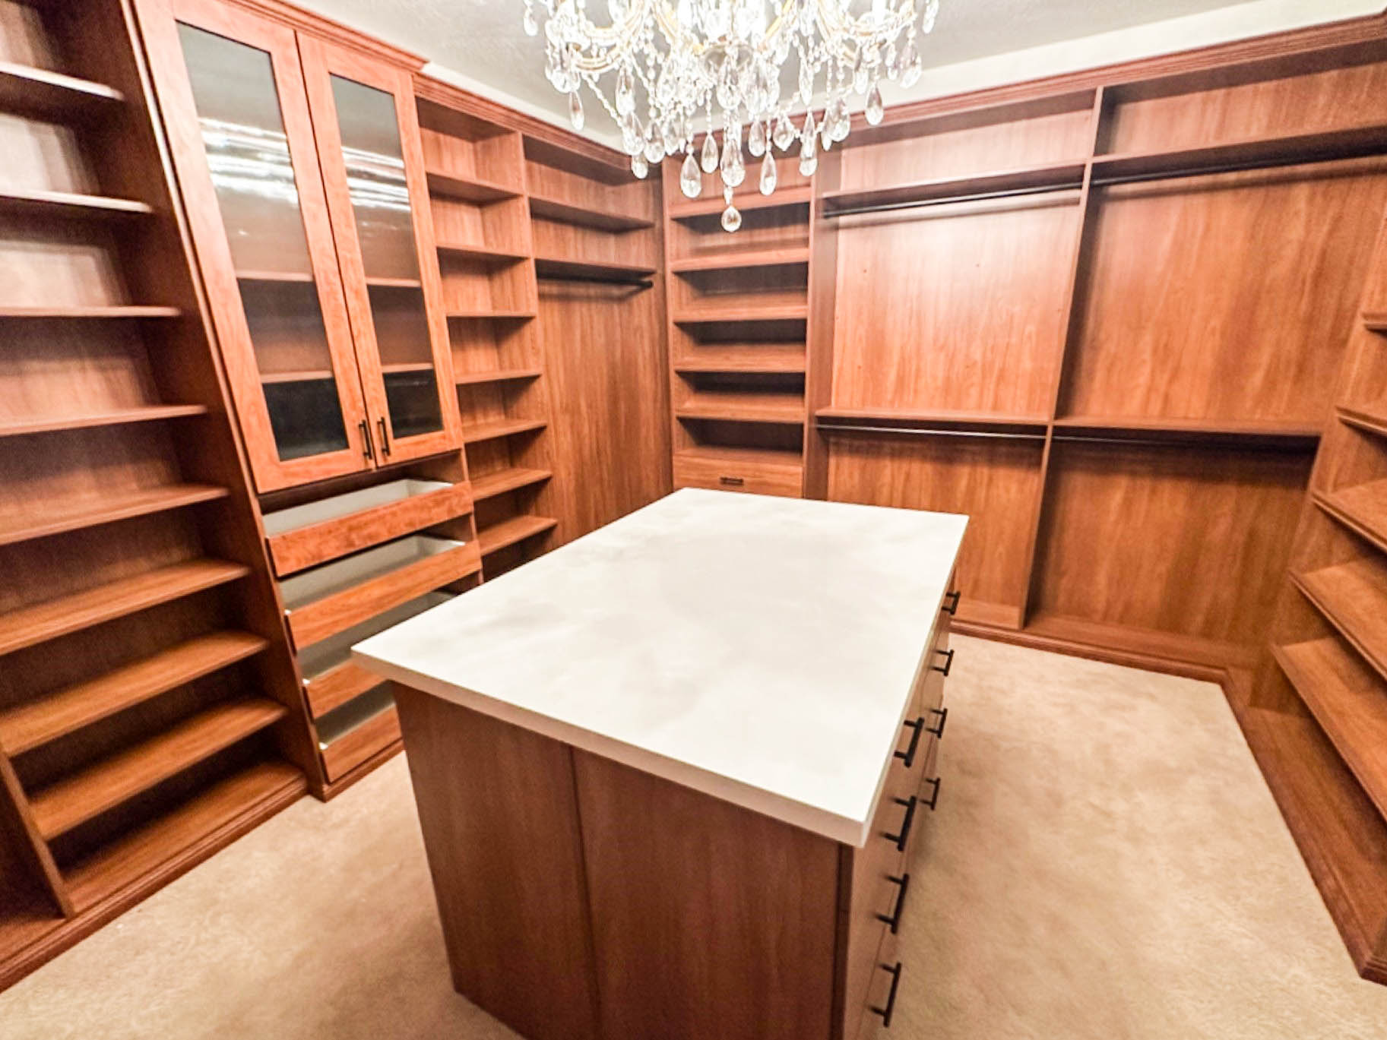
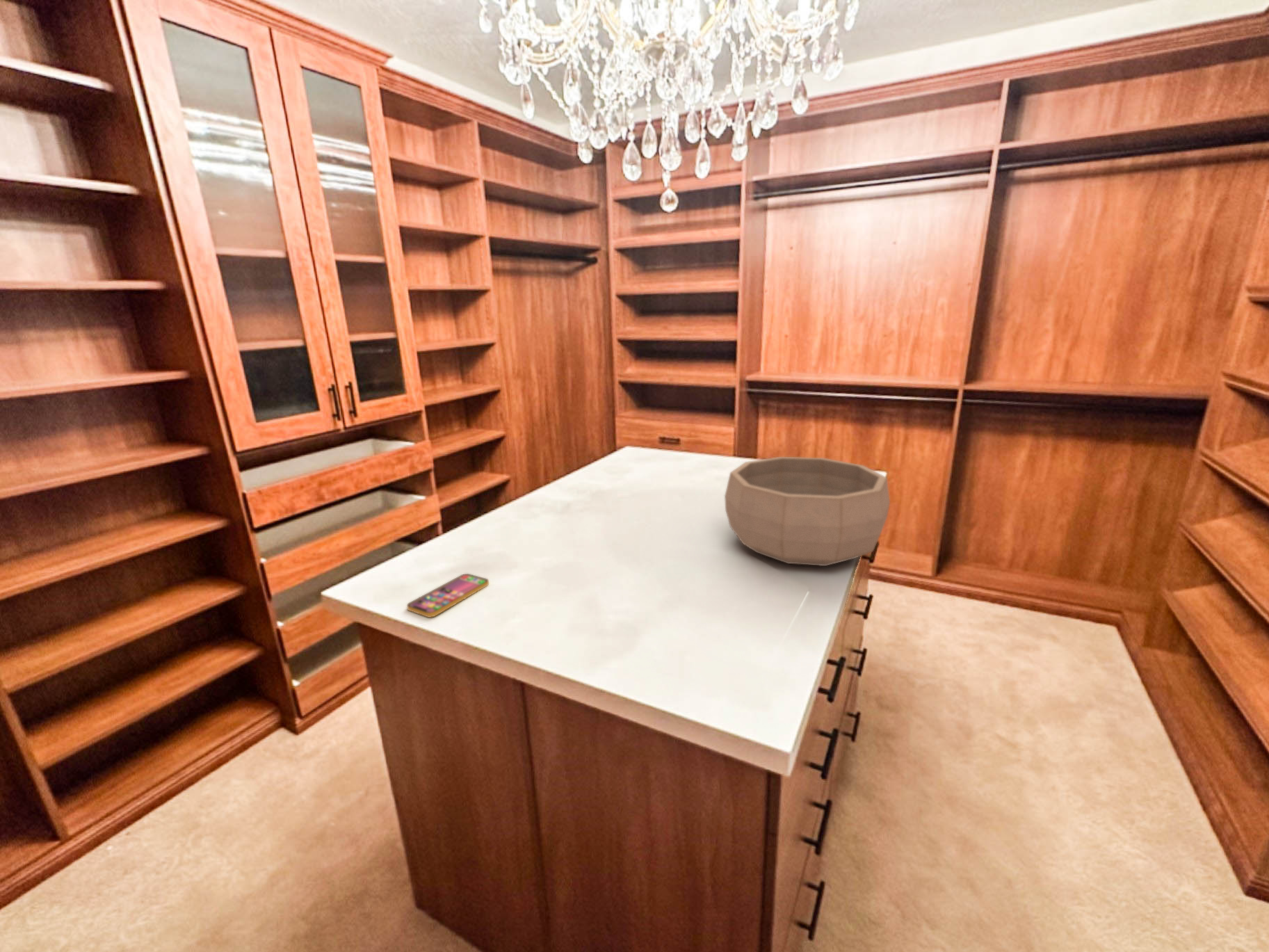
+ smartphone (449, 594)
+ decorative bowl (804, 509)
